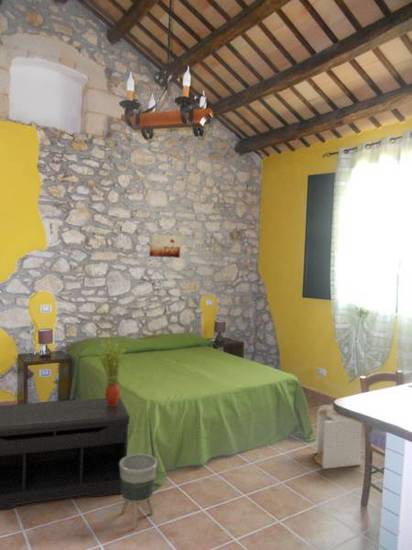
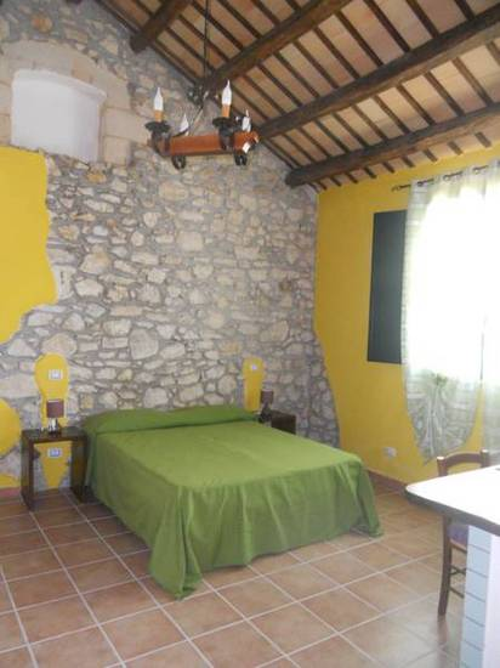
- staircase (333, 434)
- potted plant (110, 373)
- planter (137, 490)
- bench (53, 448)
- wall art (165, 246)
